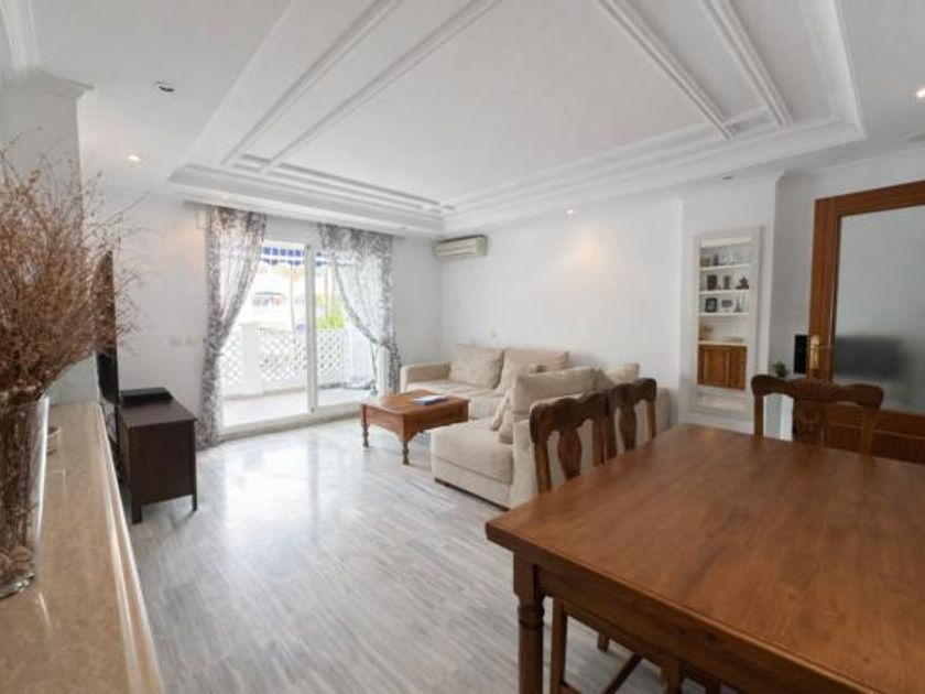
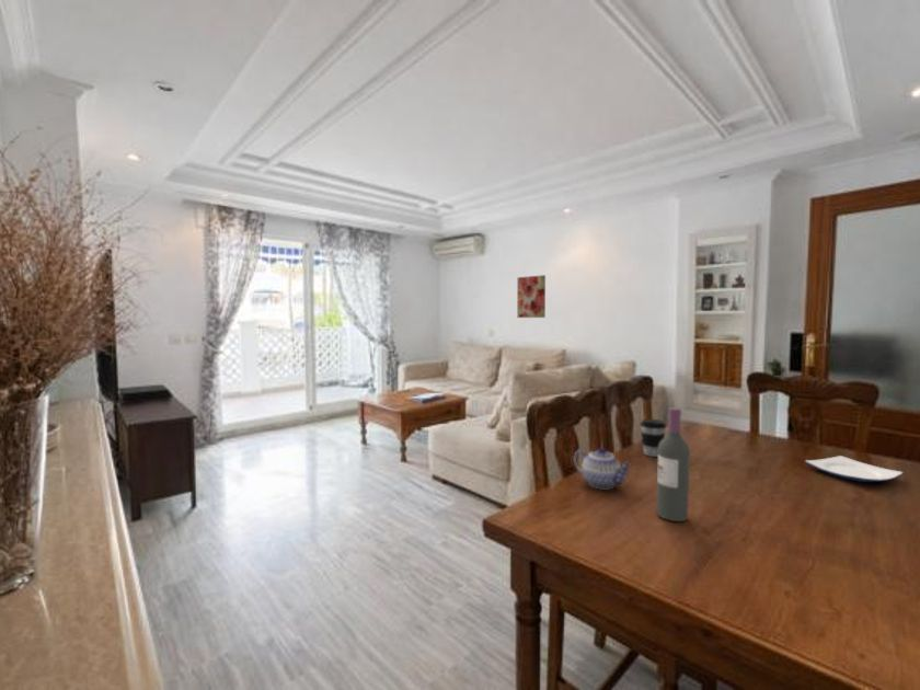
+ coffee cup (652, 437)
+ teapot (600, 465)
+ wine bottle (672, 462)
+ plate (851, 470)
+ wall art (530, 297)
